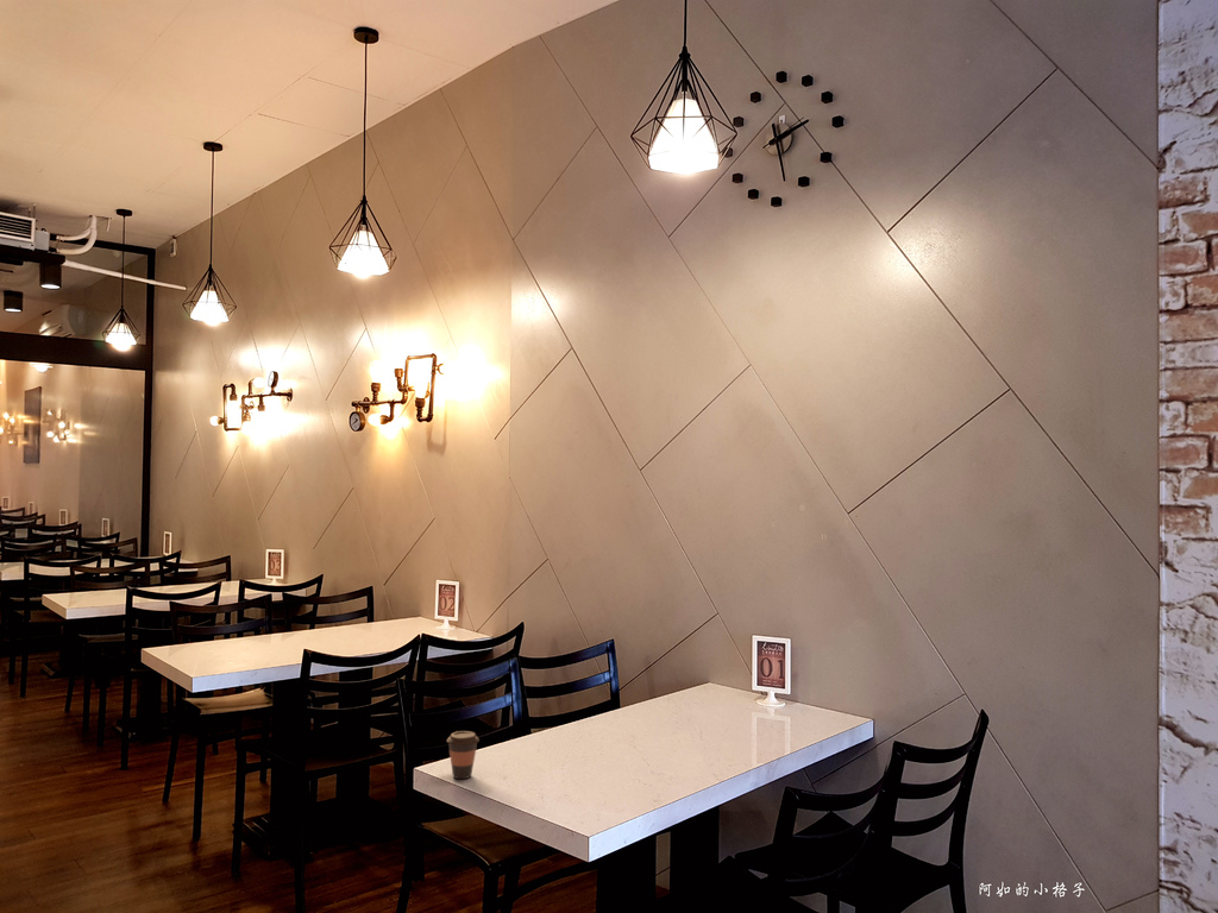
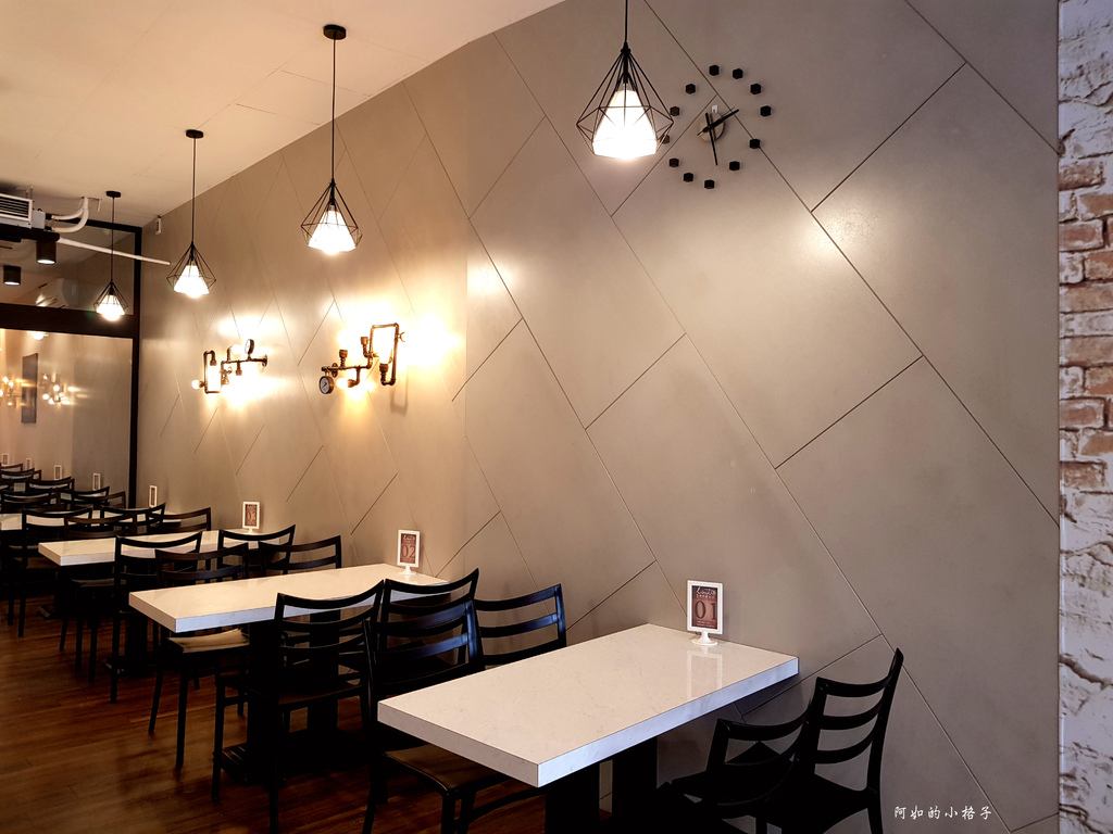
- coffee cup (462, 755)
